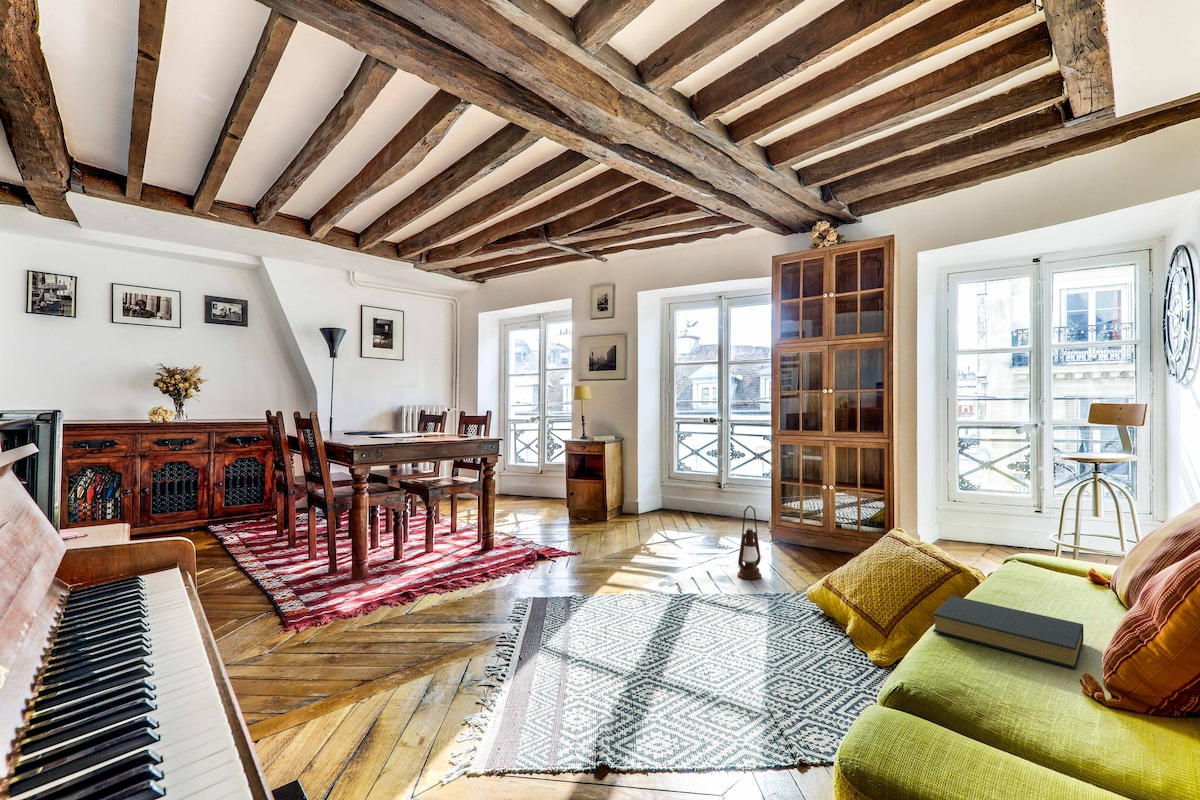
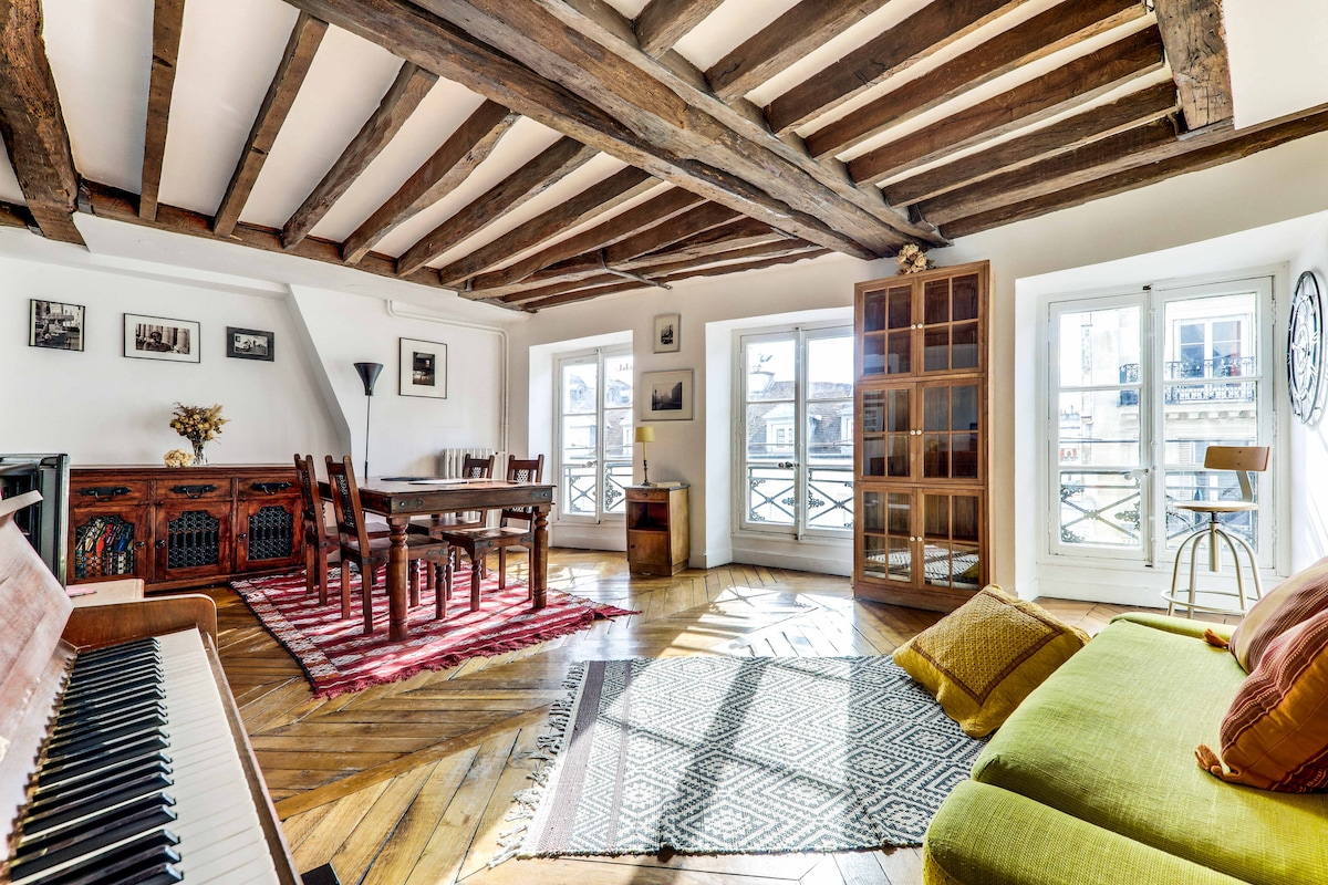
- lantern (749, 540)
- hardback book (1006, 627)
